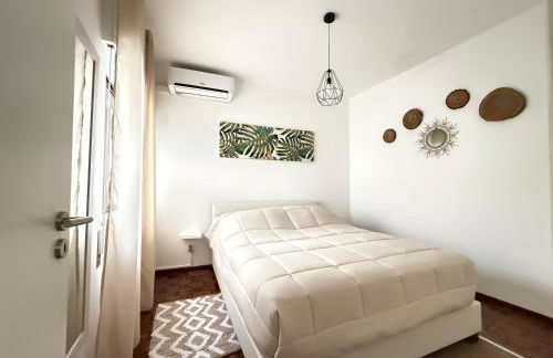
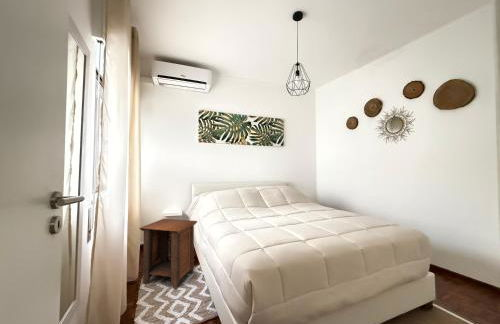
+ nightstand (169, 250)
